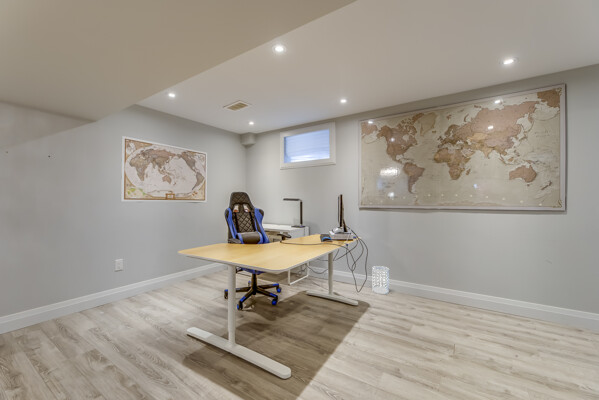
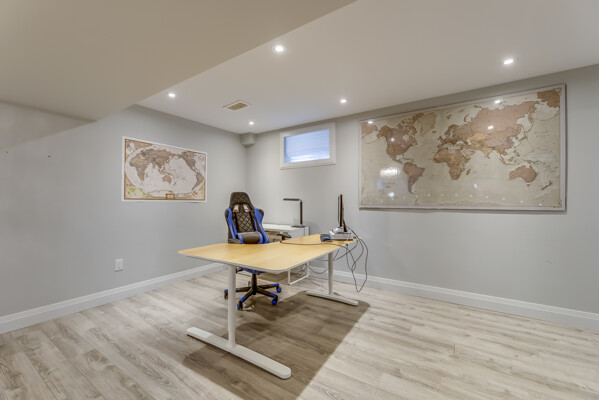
- wastebasket (381, 279)
